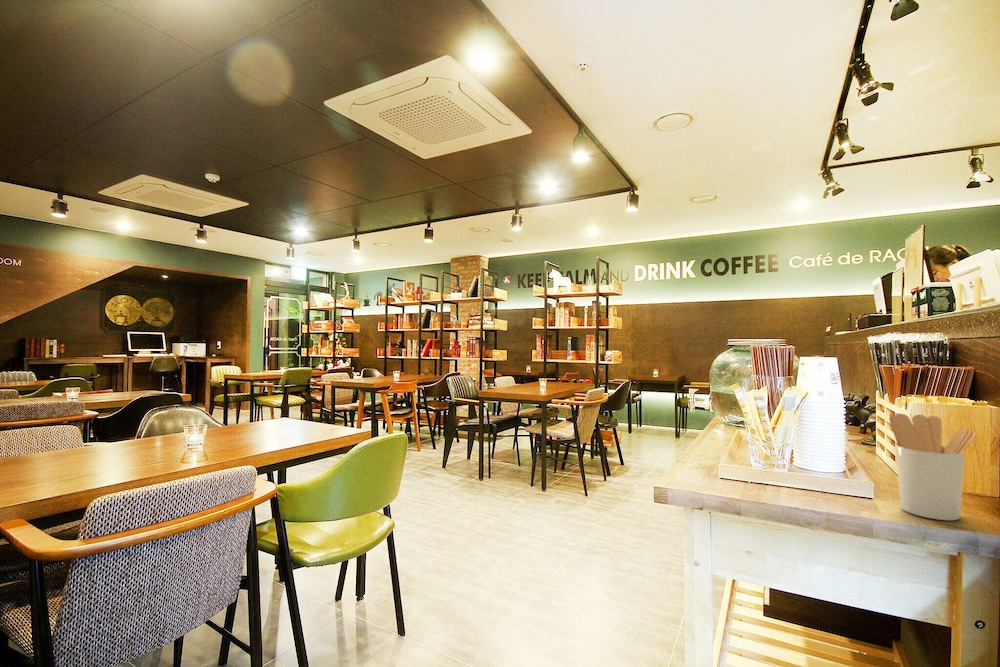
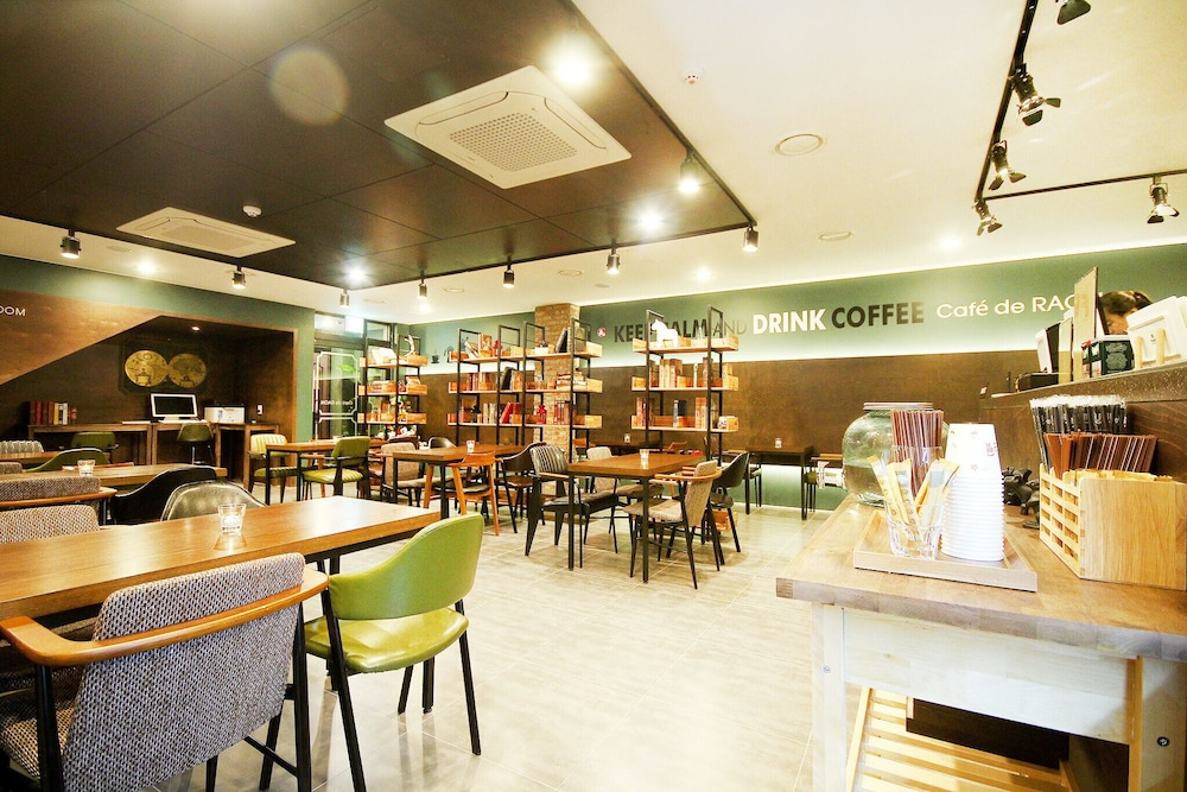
- utensil holder (924, 461)
